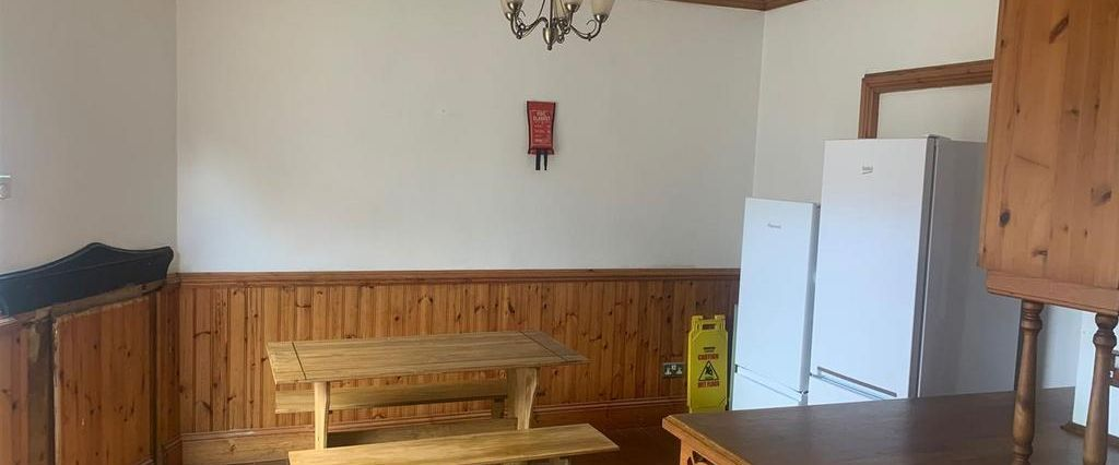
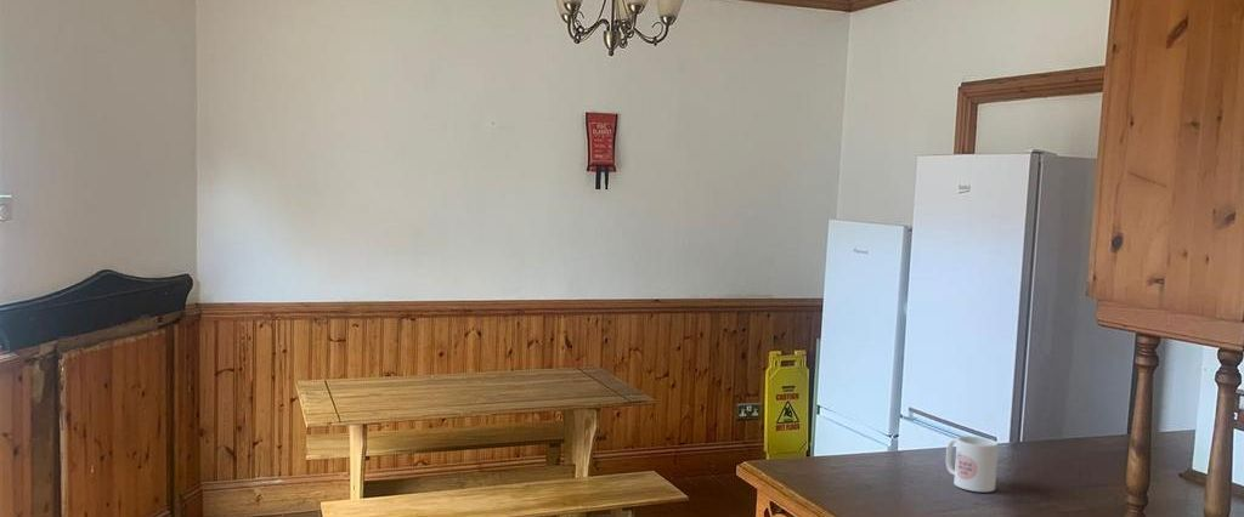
+ mug (968, 461)
